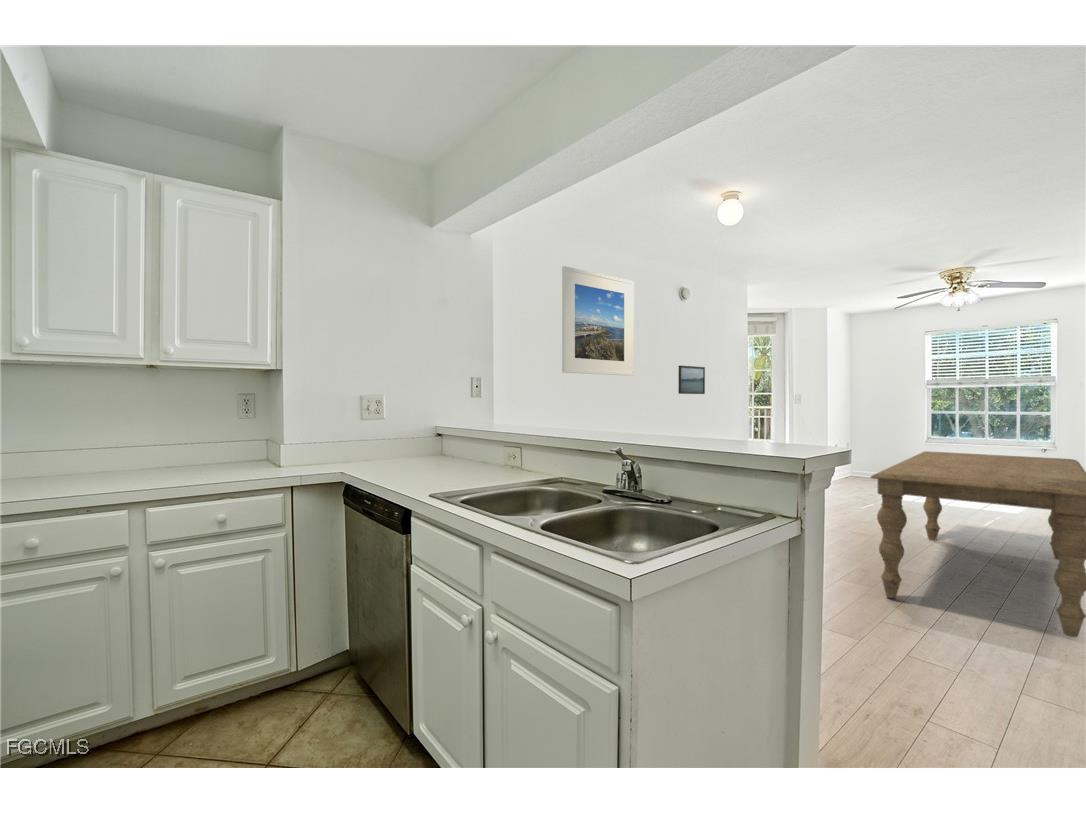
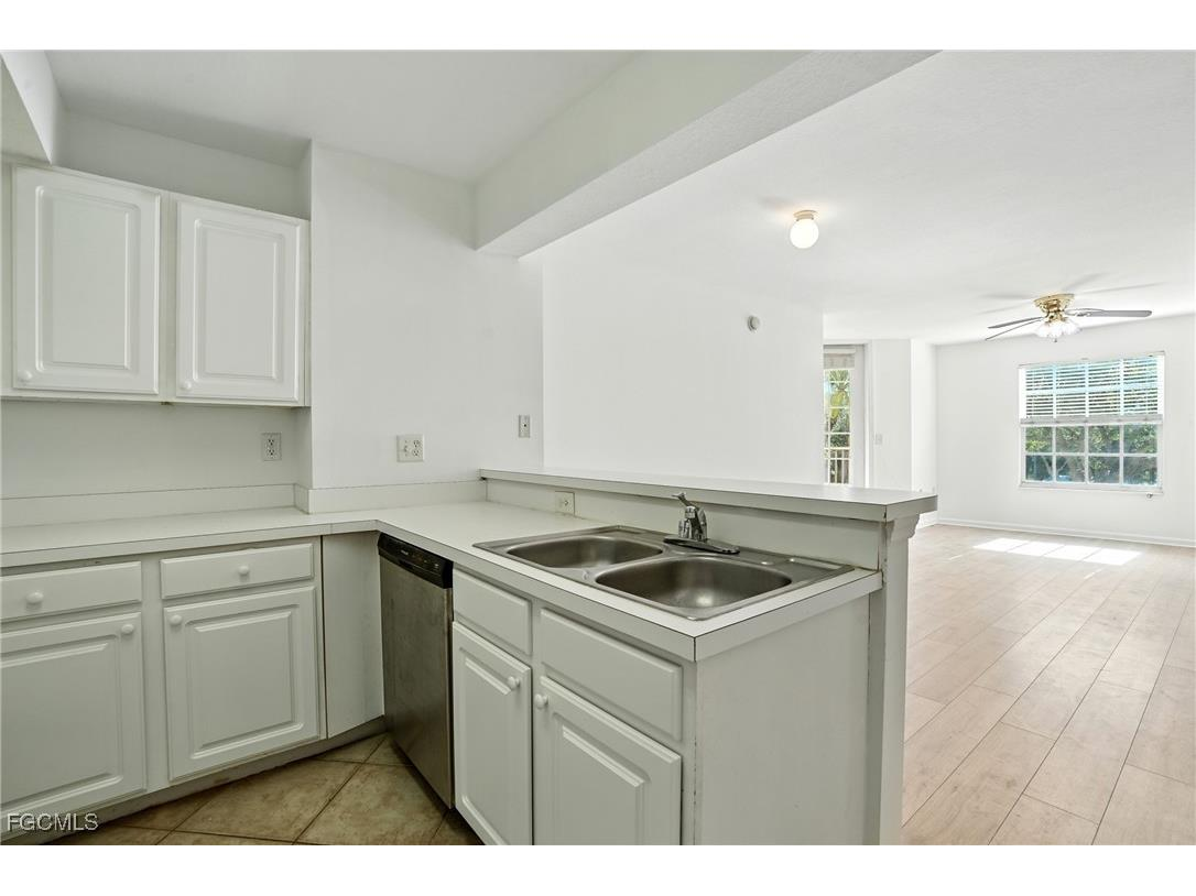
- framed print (600, 324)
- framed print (691, 380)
- dining table (989, 503)
